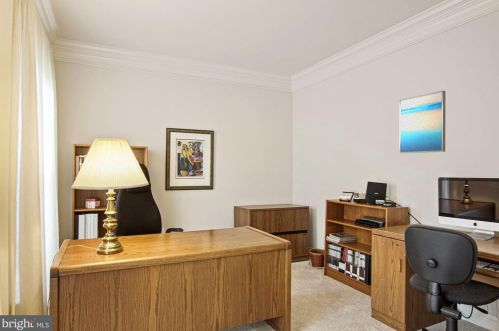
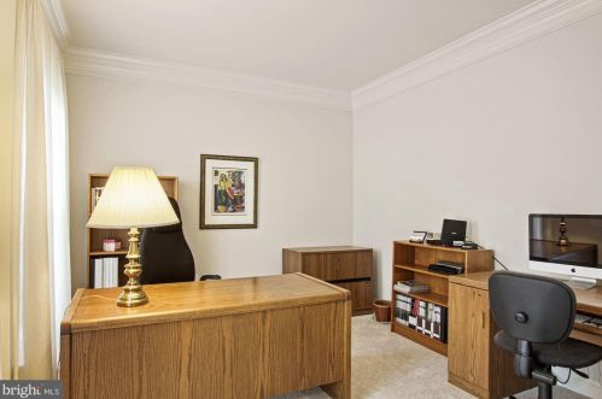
- wall art (421, 124)
